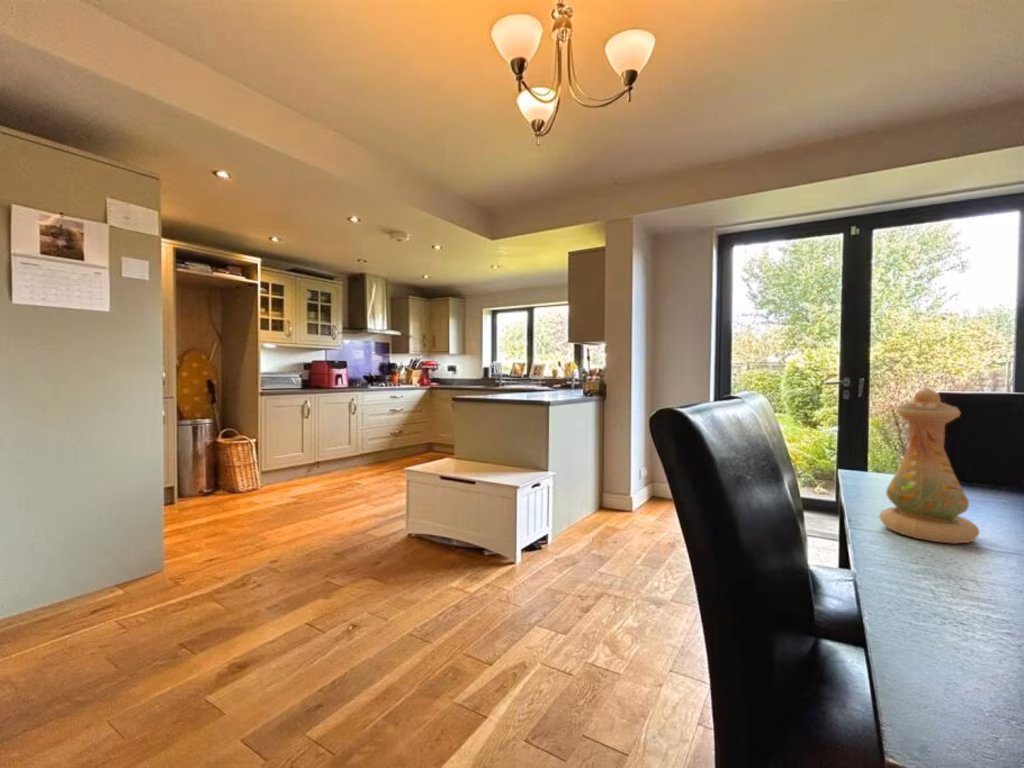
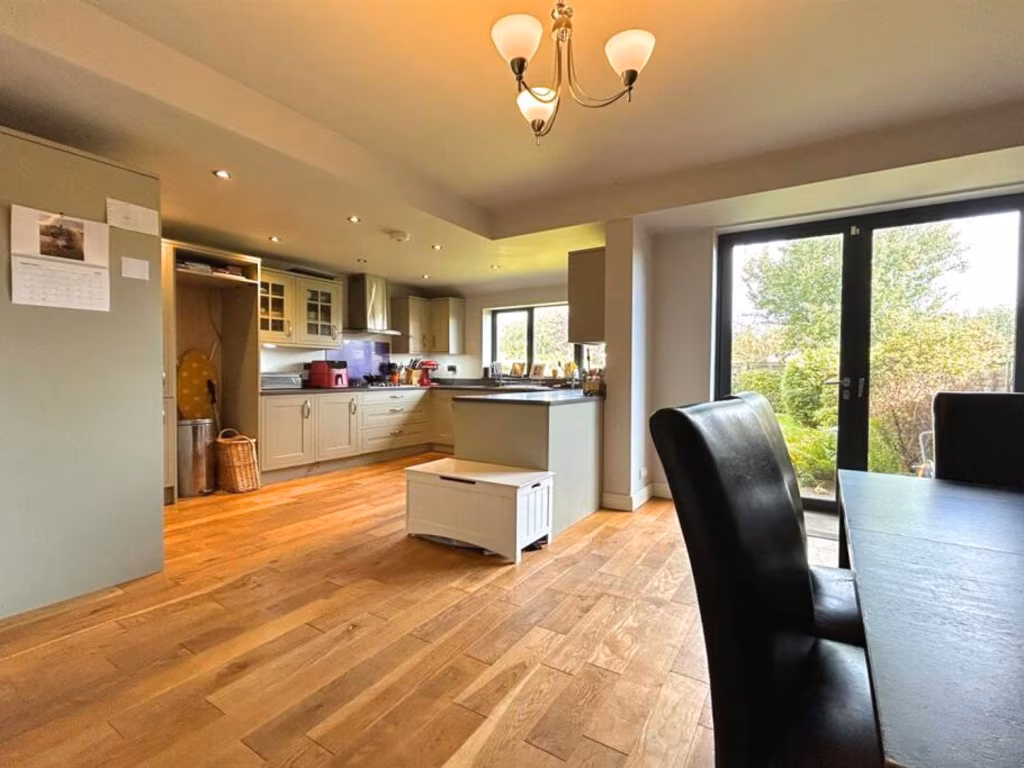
- vase (928, 460)
